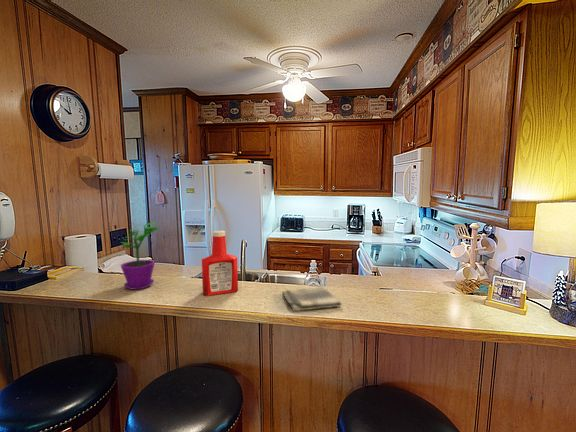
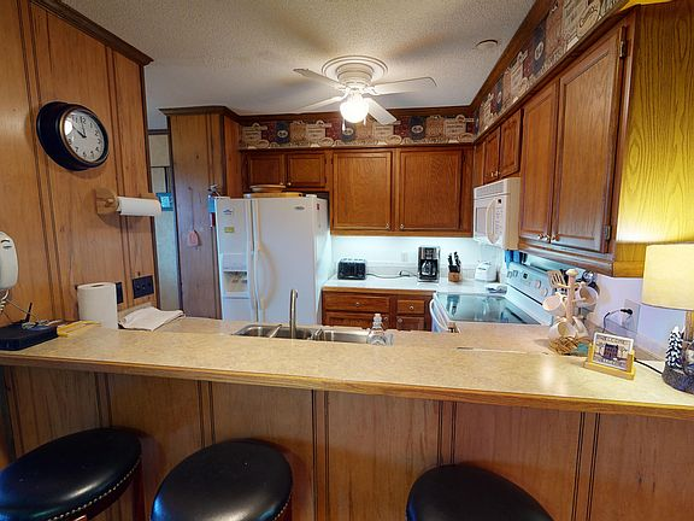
- soap bottle (219, 261)
- dish towel (309, 296)
- flower pot (138, 252)
